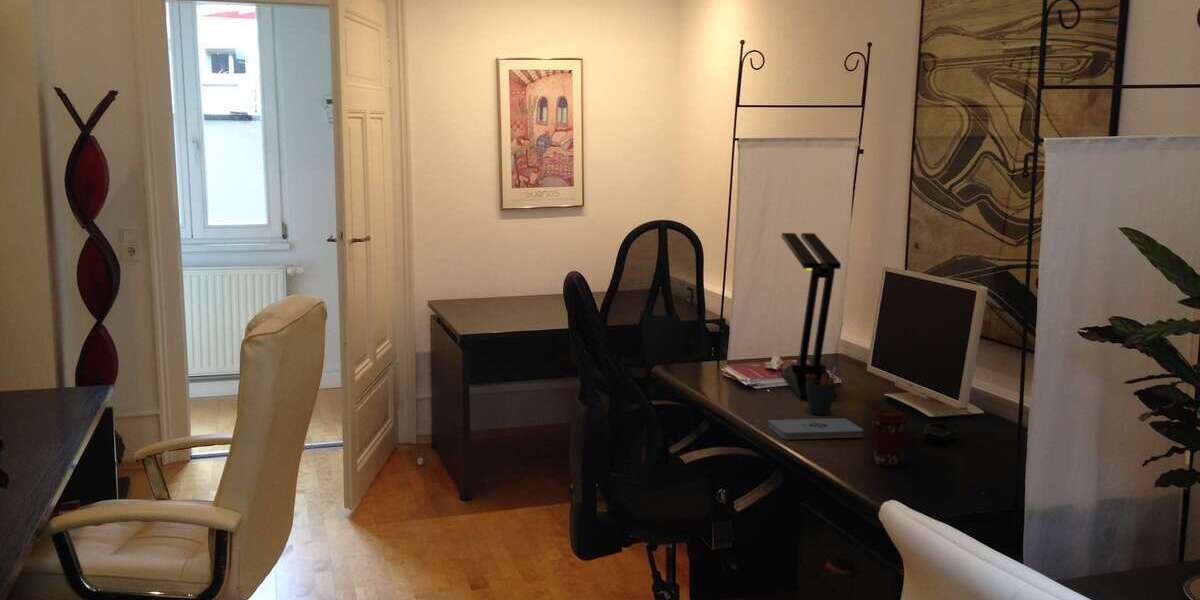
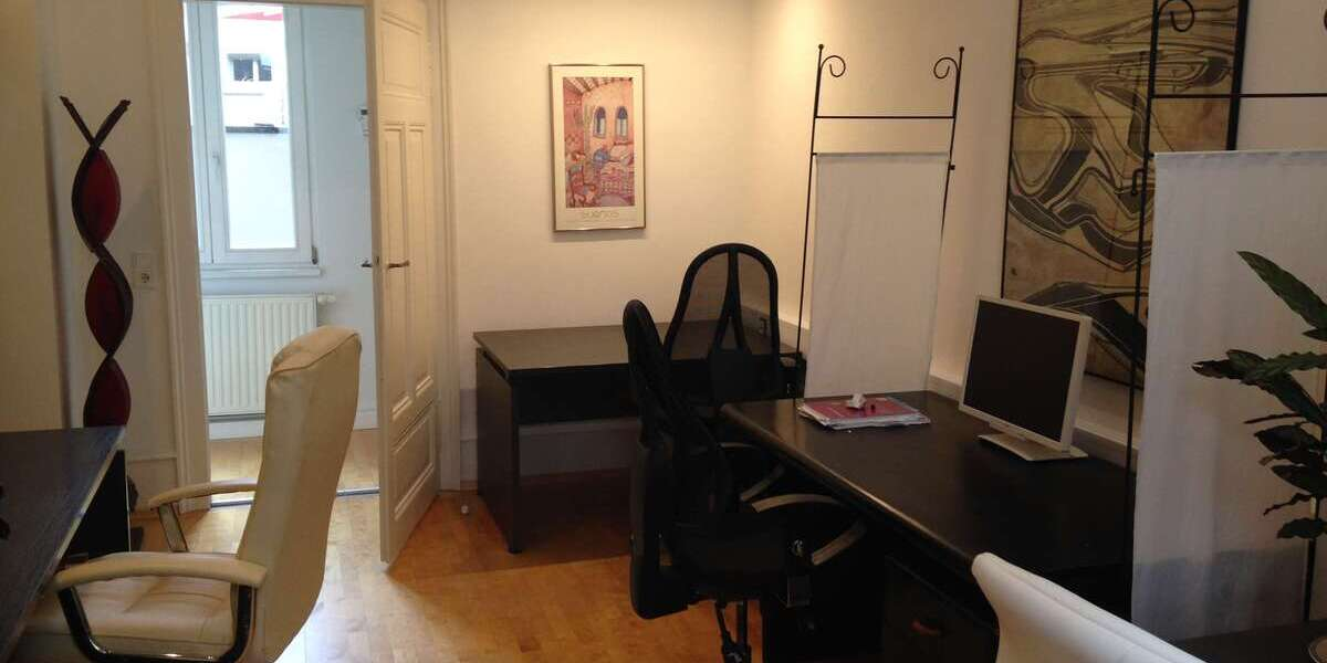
- computer mouse (939, 430)
- pen holder (820, 390)
- notepad (815, 428)
- desk lamp (808, 311)
- coffee cup (887, 438)
